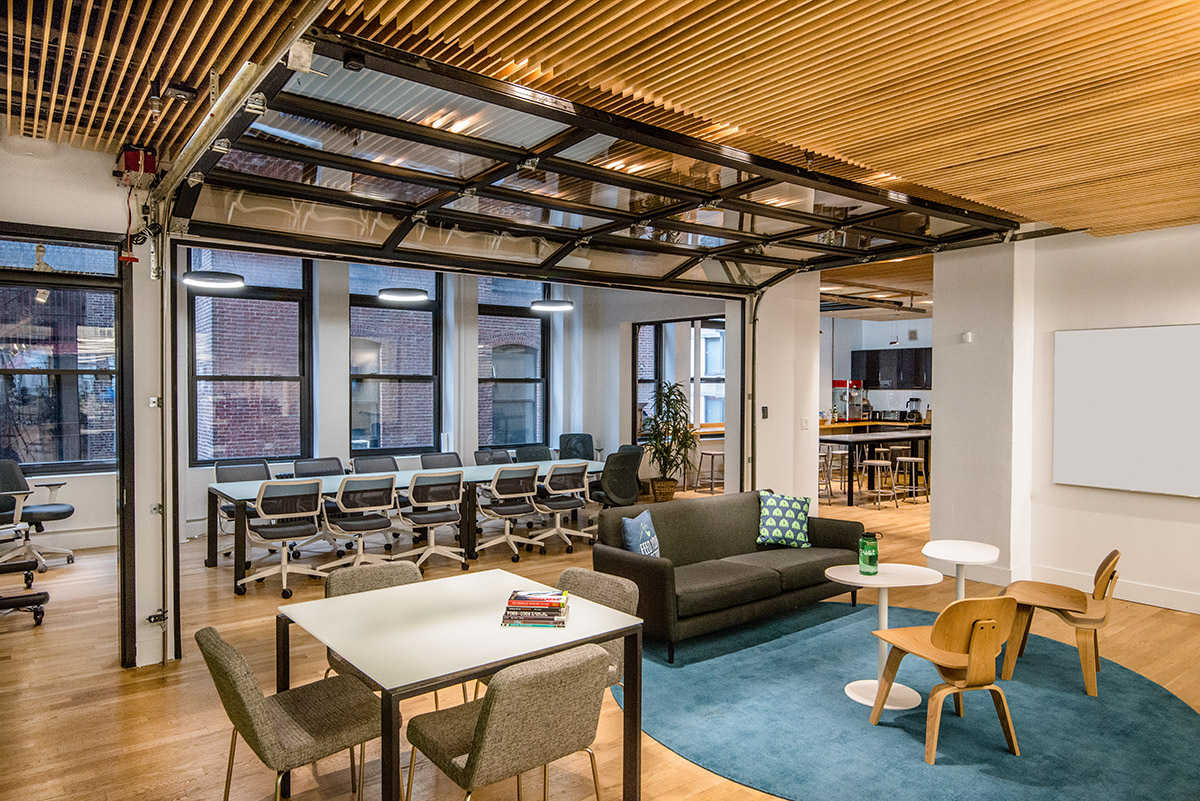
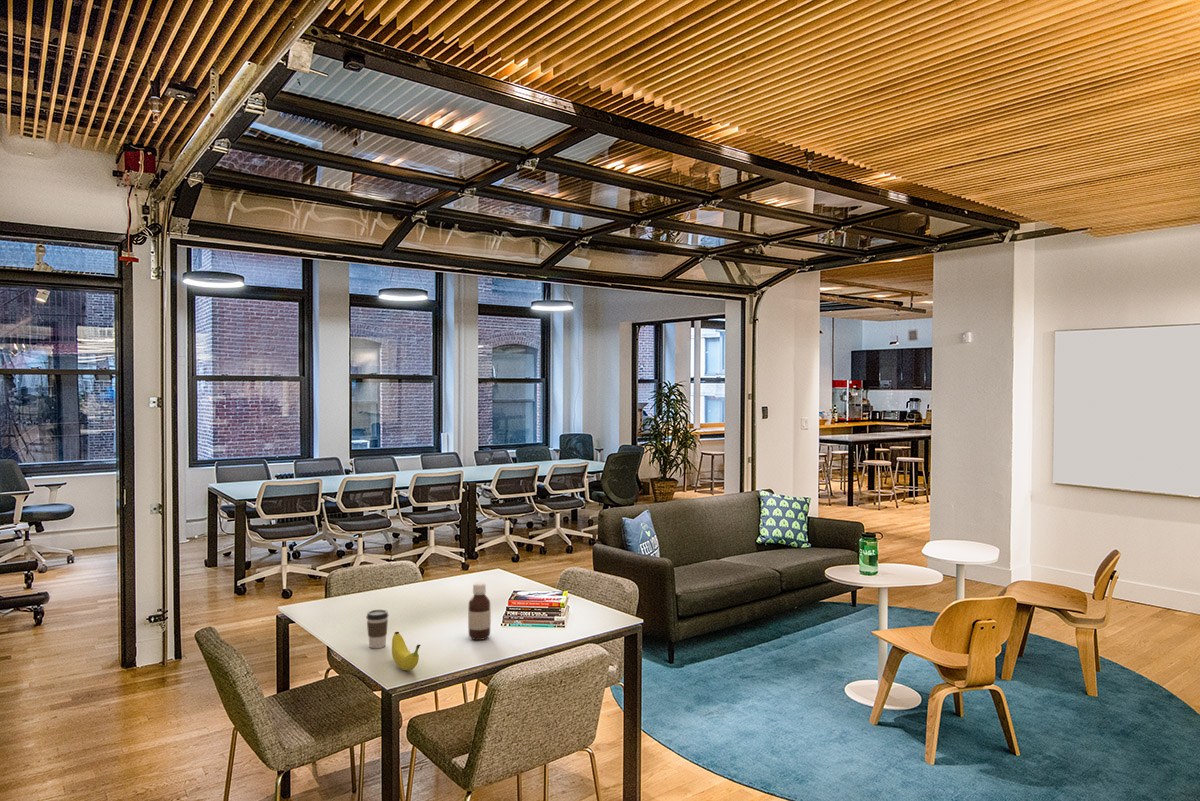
+ fruit (404, 652)
+ coffee cup (377, 629)
+ bottle (479, 610)
